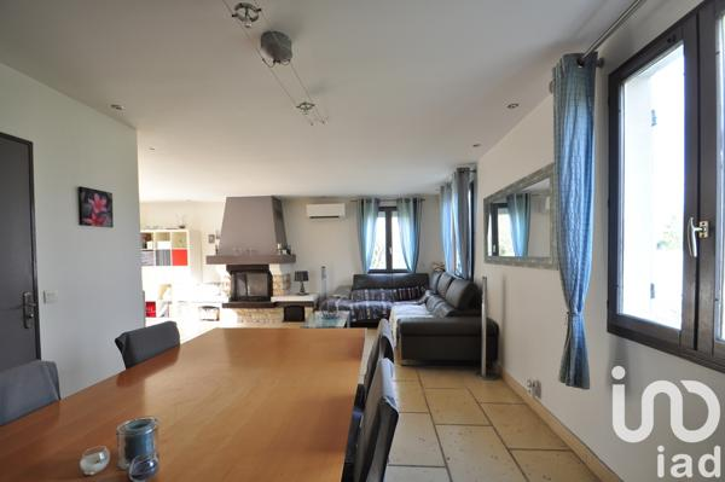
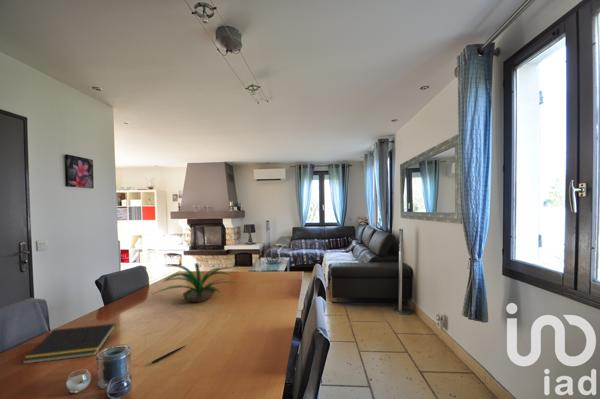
+ pen (170, 353)
+ plant (193, 283)
+ notepad (73, 341)
